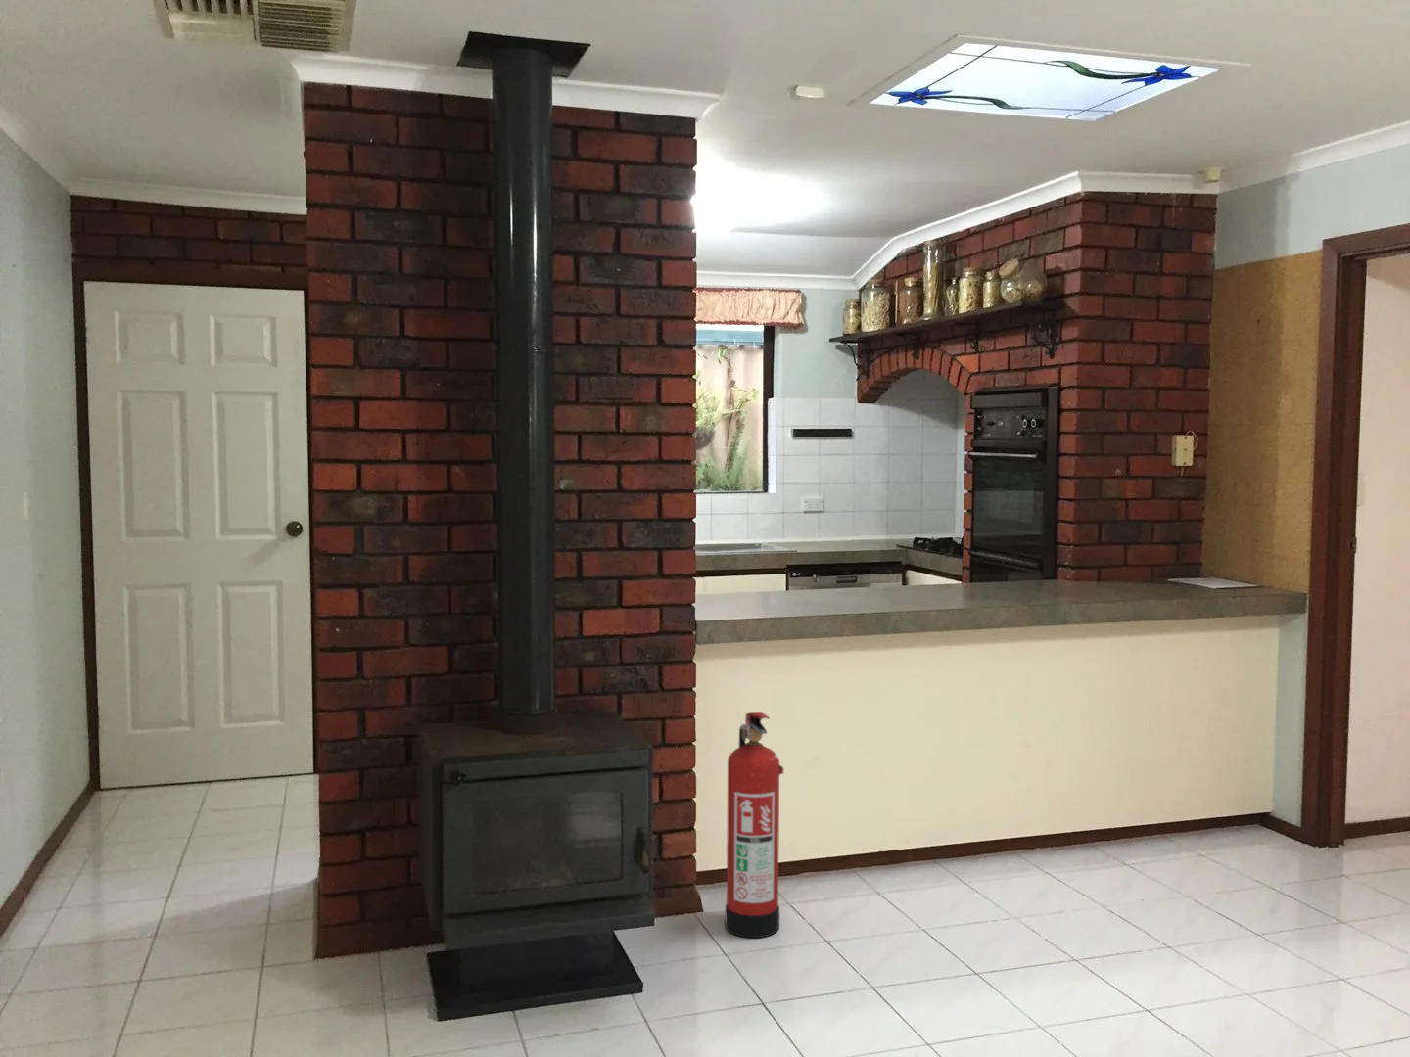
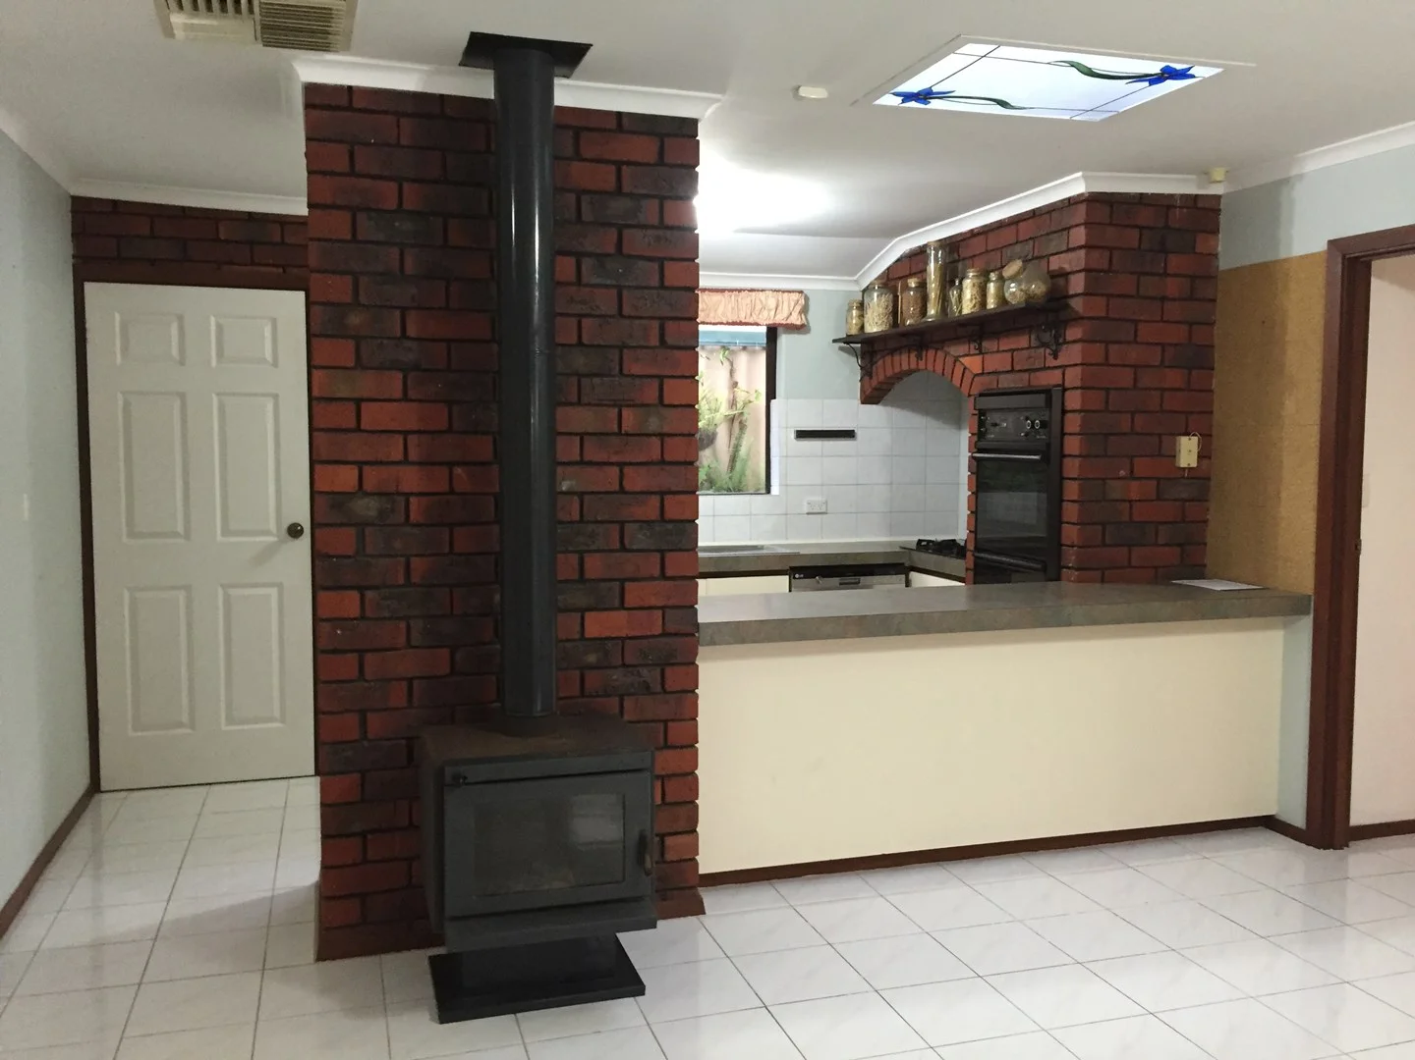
- fire extinguisher (753, 817)
